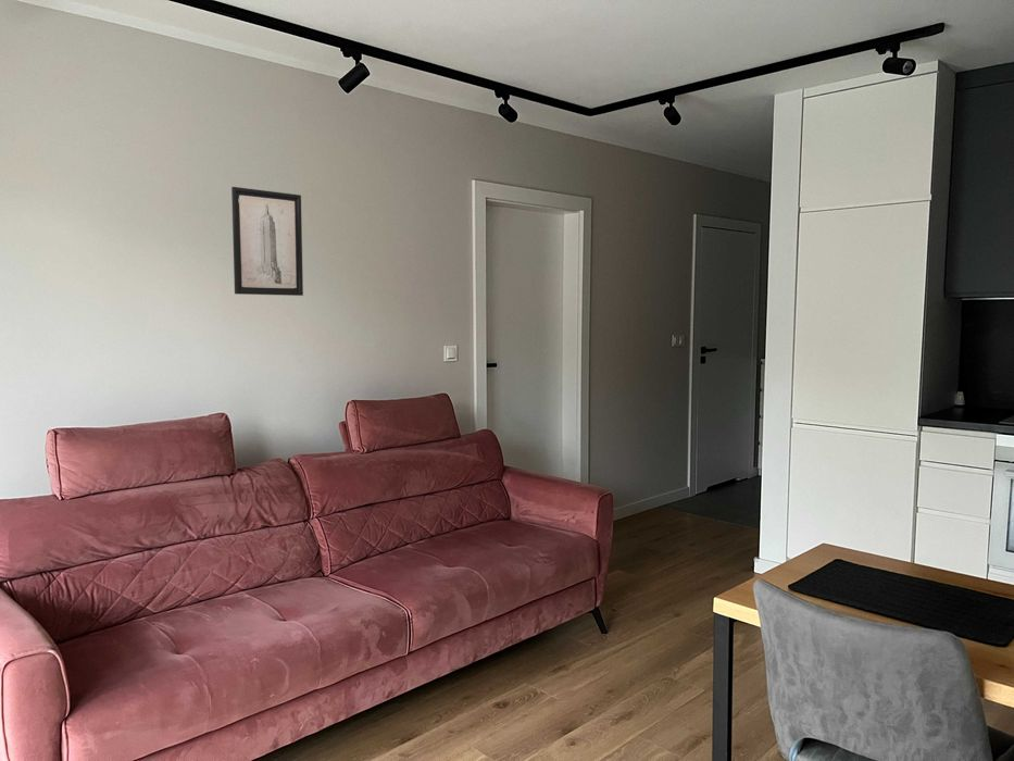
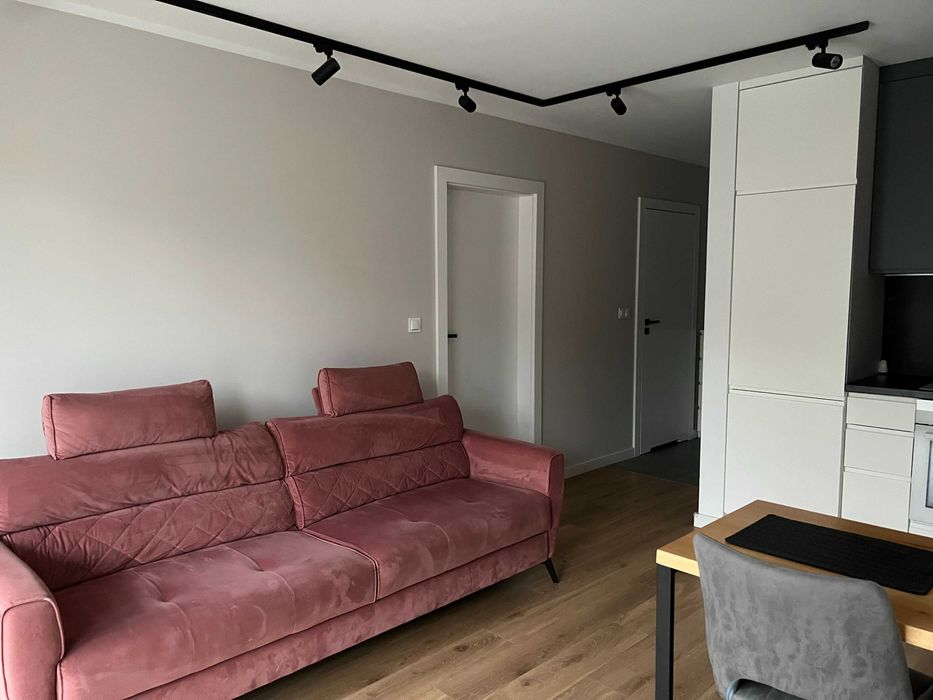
- wall art (268, 242)
